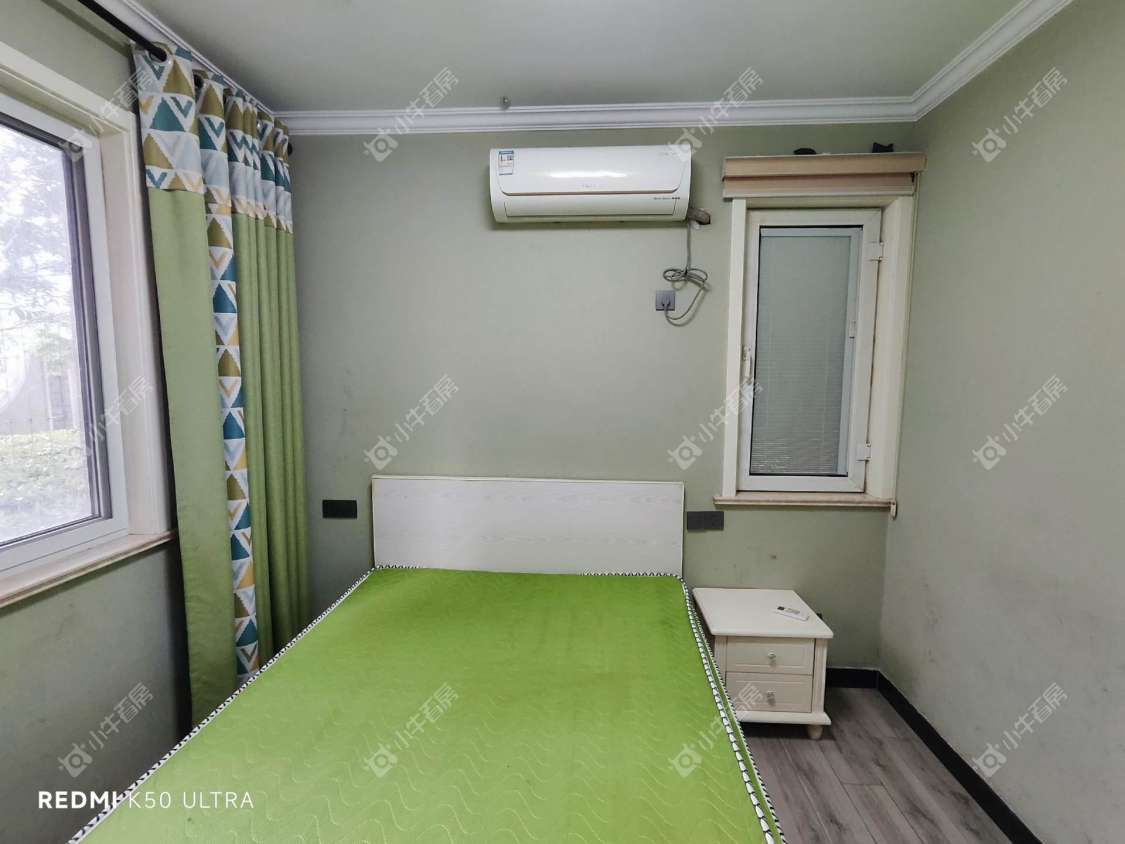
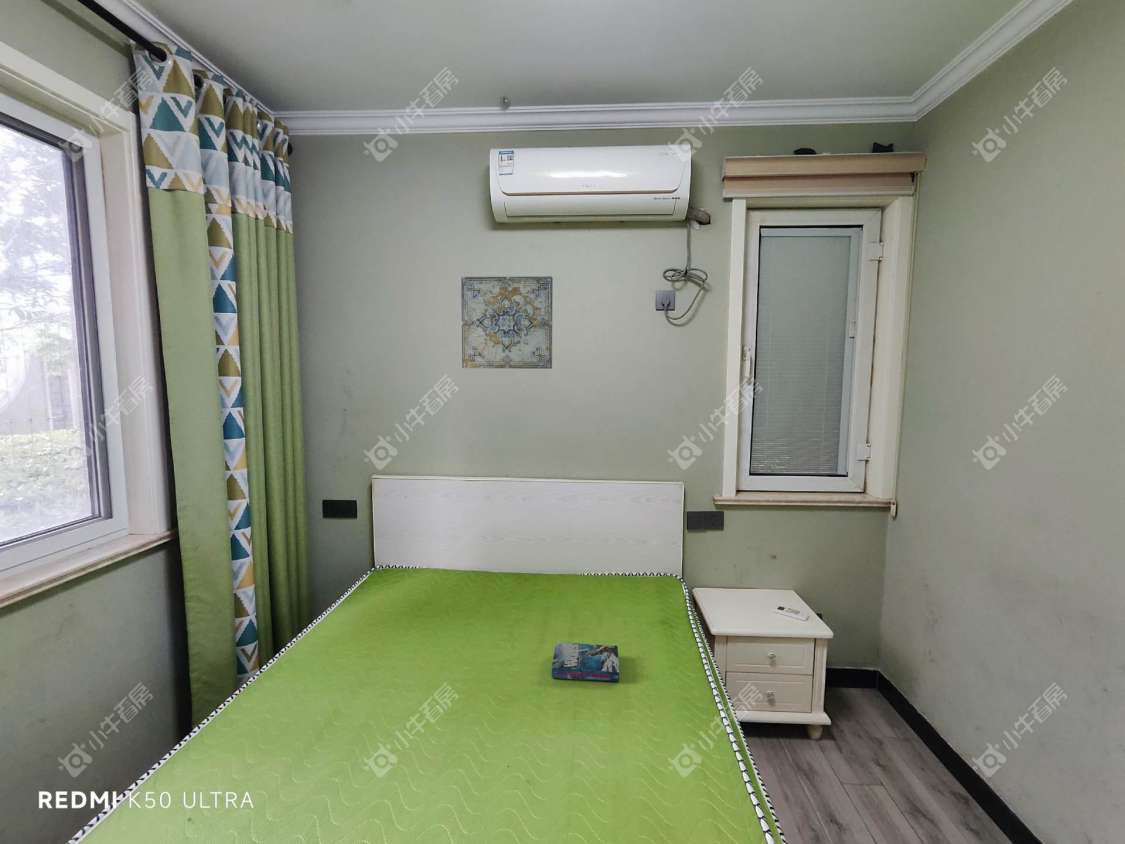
+ book (585, 661)
+ wall art (507, 323)
